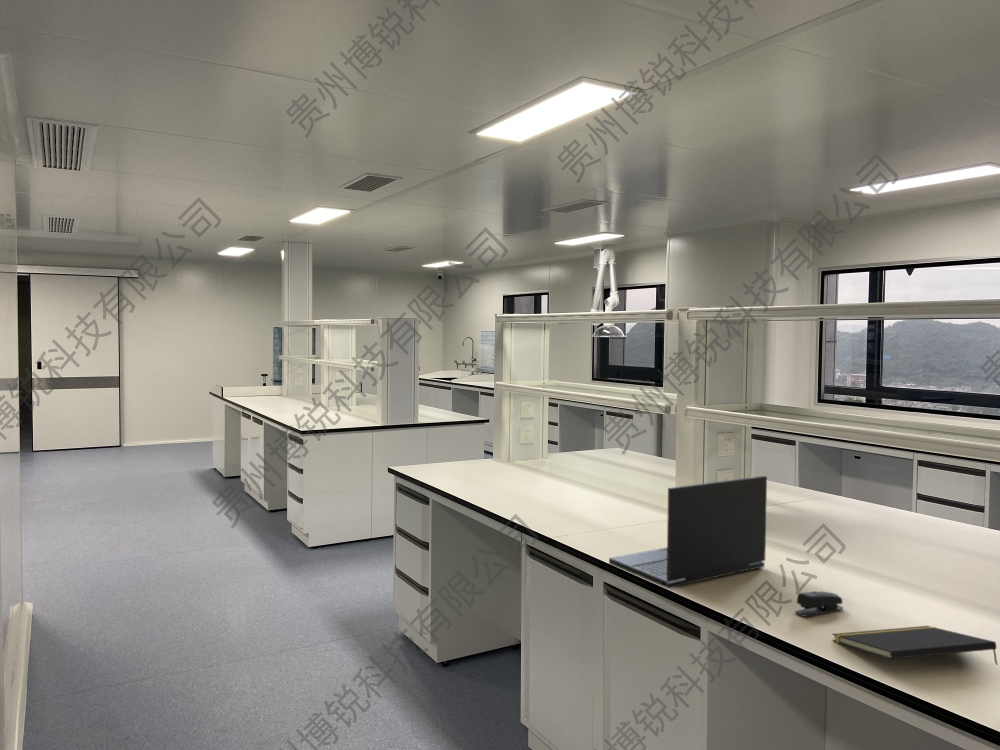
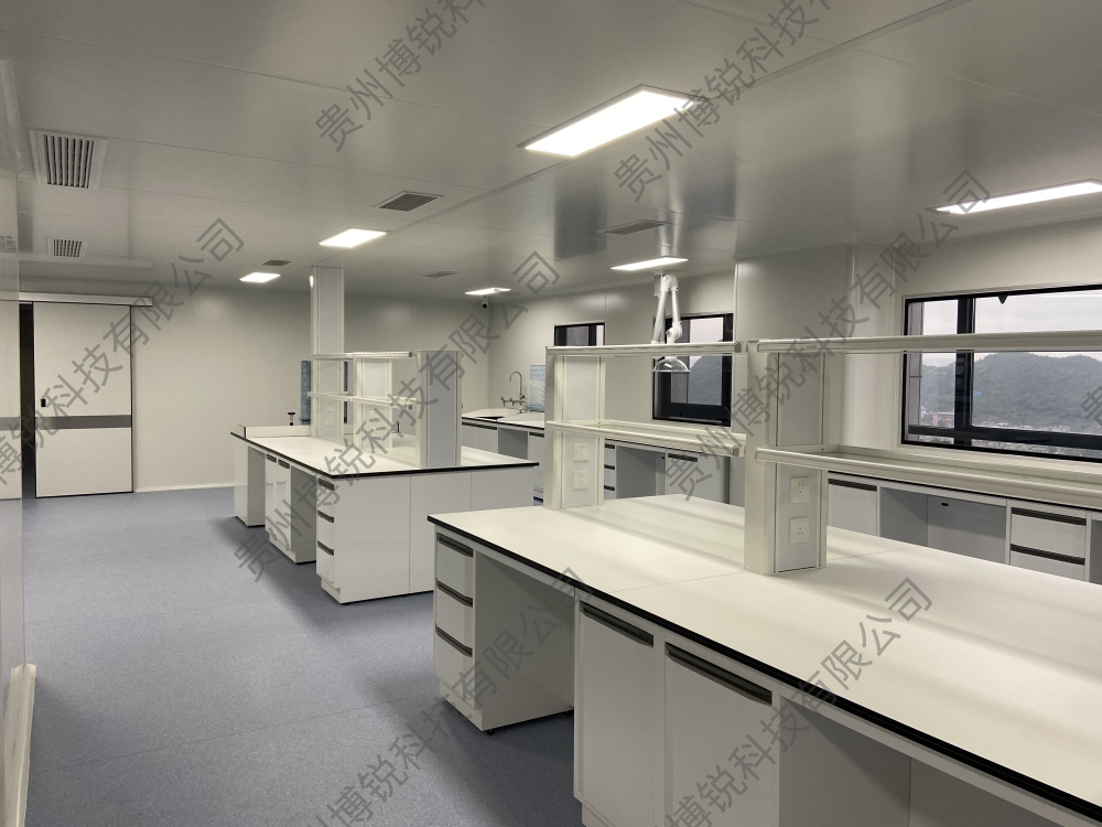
- laptop (687, 520)
- stapler (819, 600)
- notepad (910, 641)
